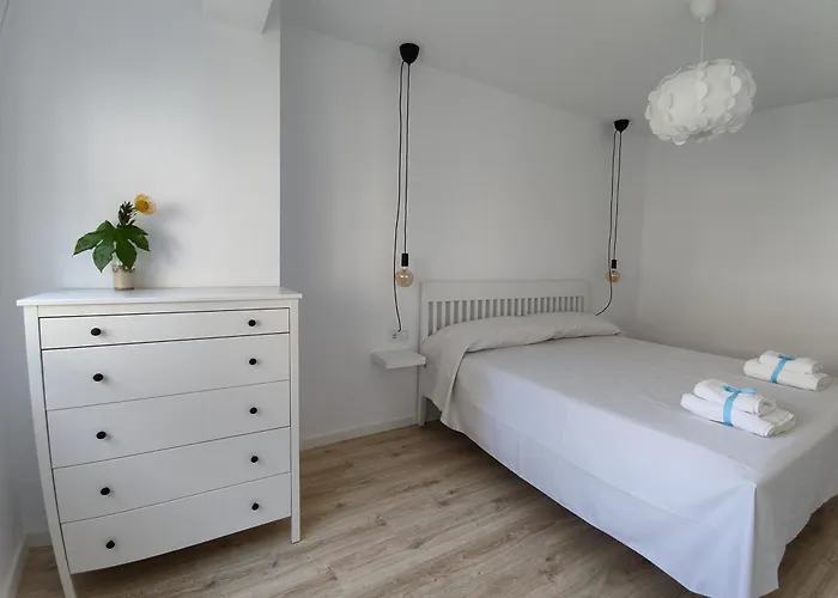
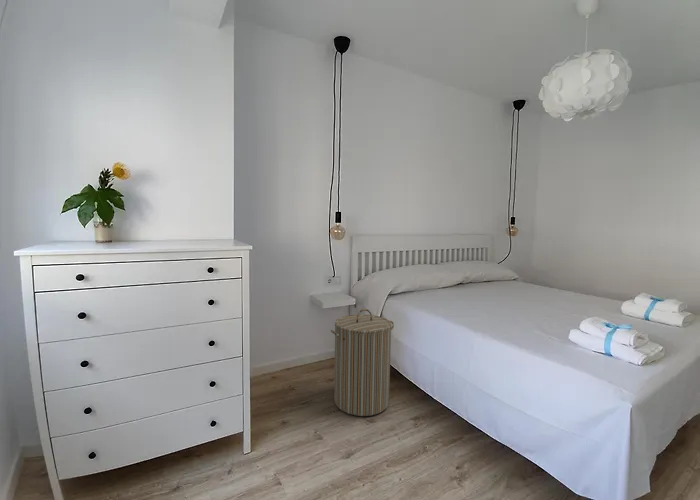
+ laundry hamper (362, 355)
